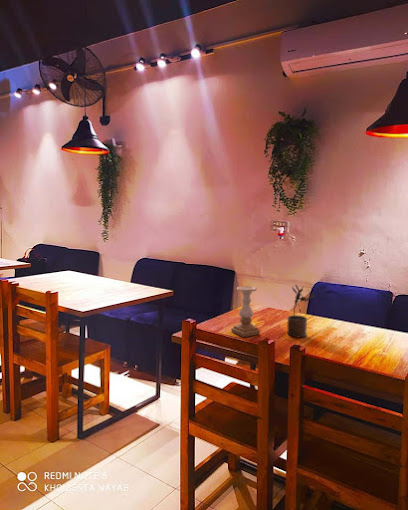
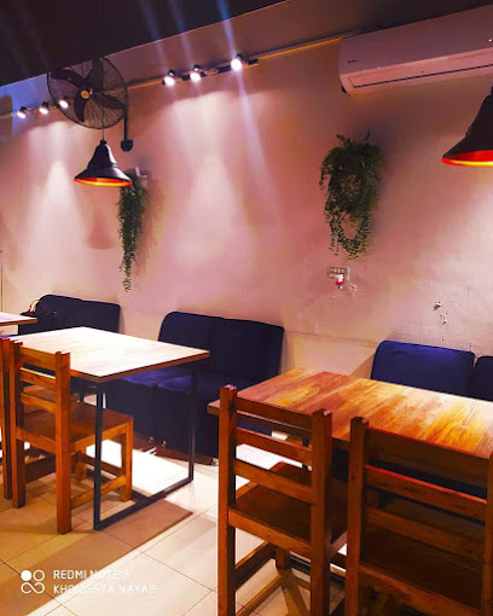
- candle holder (246, 310)
- potted plant (300, 310)
